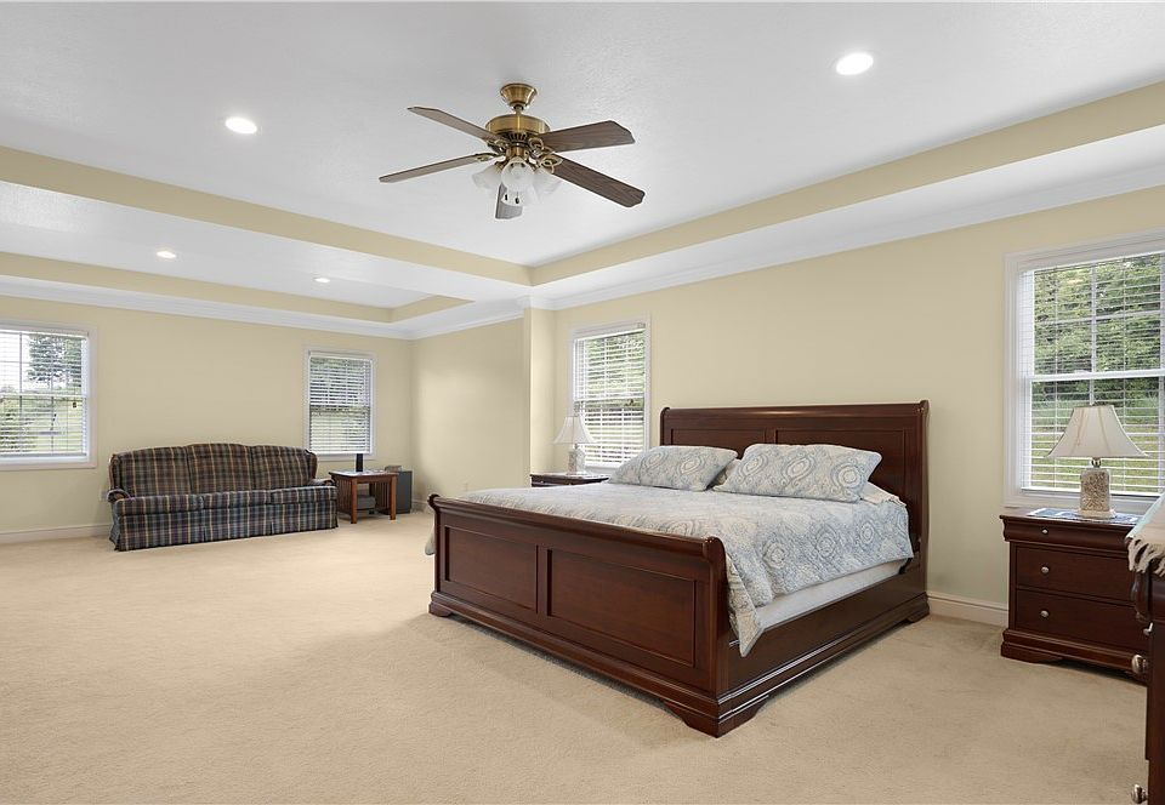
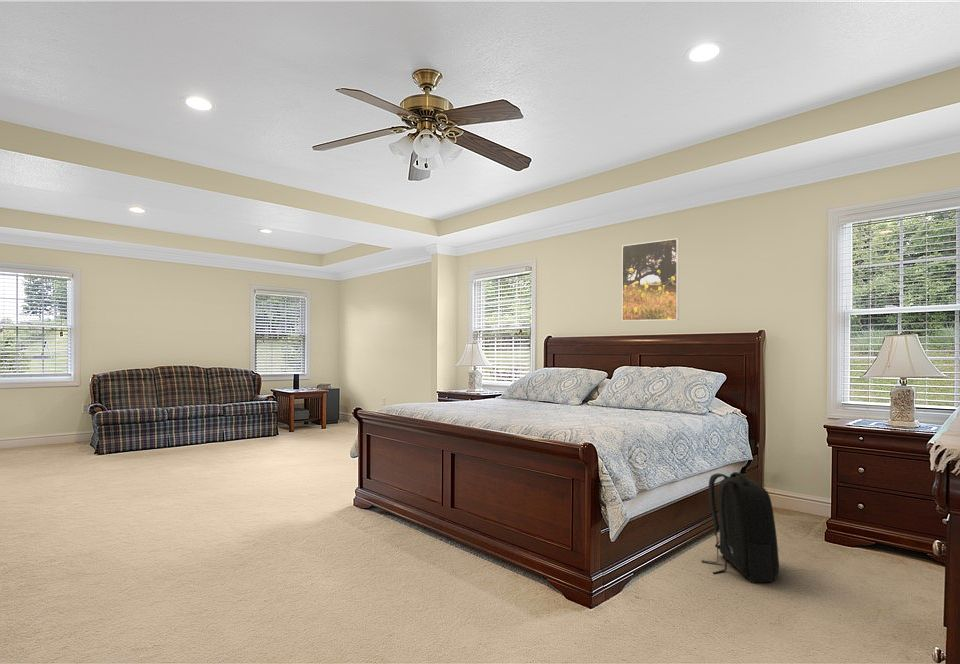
+ backpack (738, 520)
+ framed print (649, 281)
